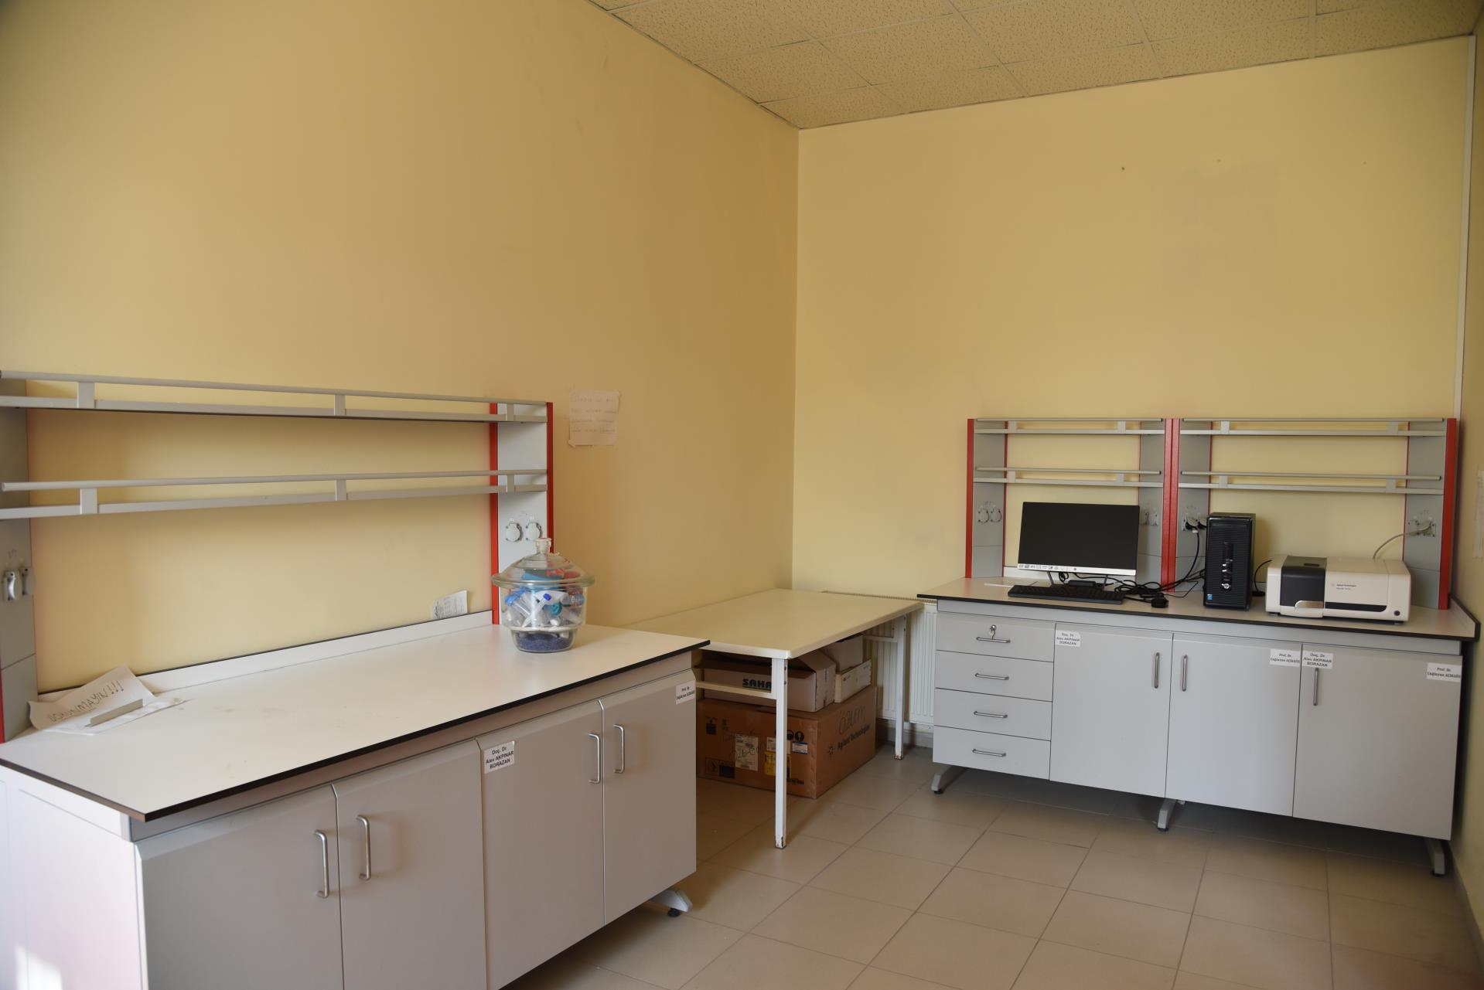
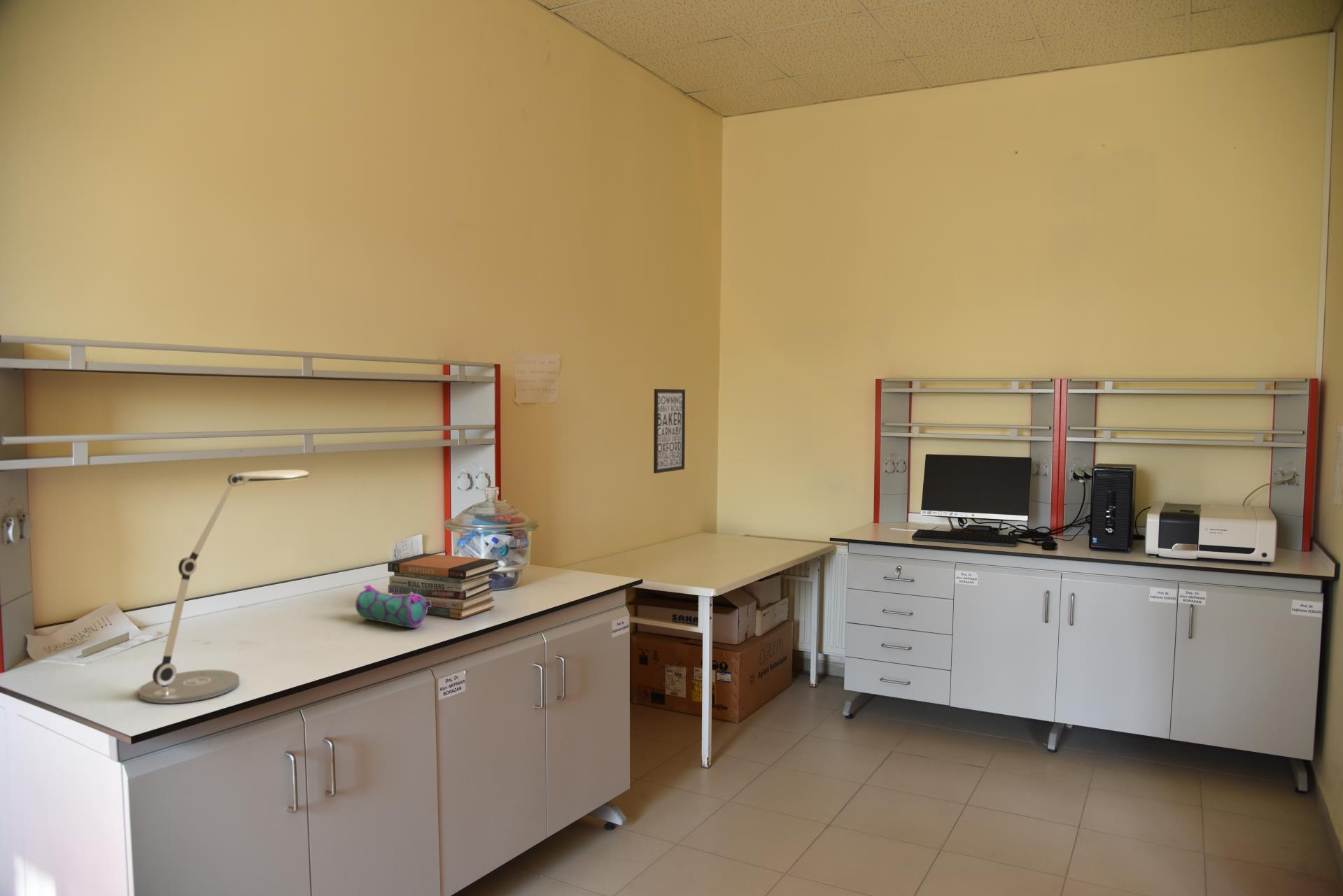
+ wall art (670, 430)
+ pencil case (392, 606)
+ desk lamp (196, 568)
+ book stack (442, 584)
